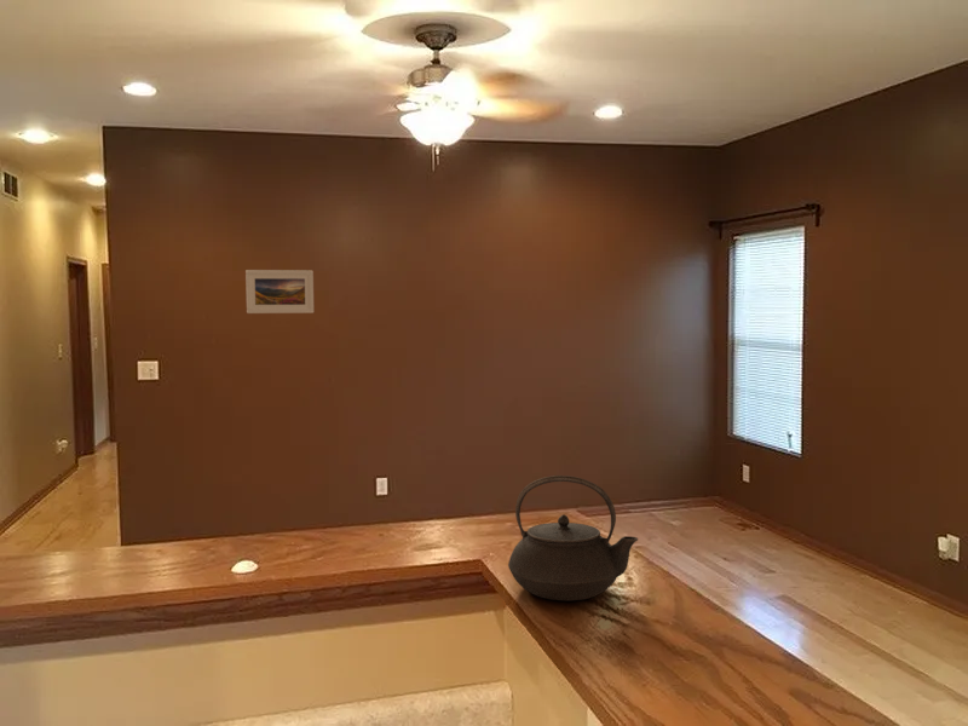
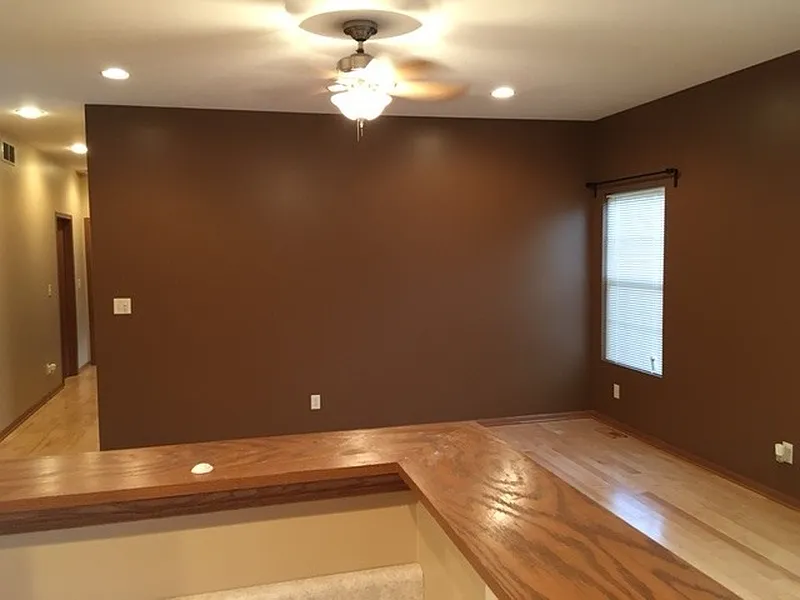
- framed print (280, 292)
- teapot (572, 532)
